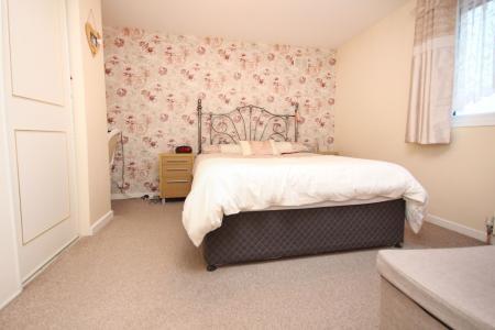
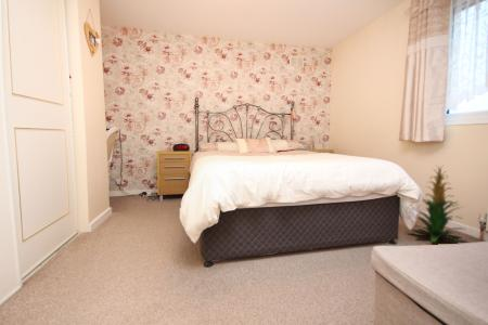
+ indoor plant (438, 200)
